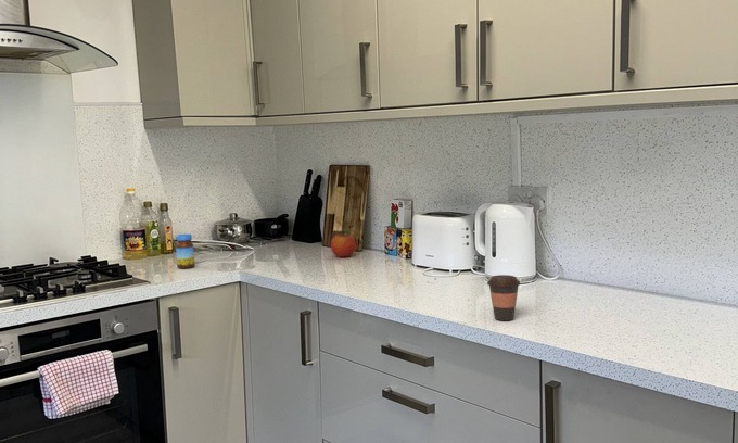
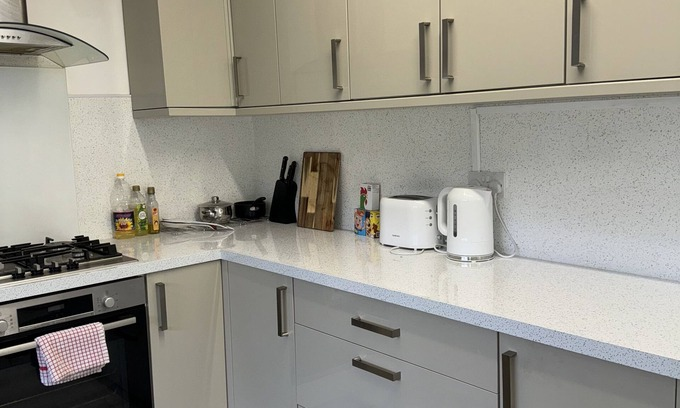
- fruit (343, 242)
- coffee cup (504, 298)
- jar (184, 250)
